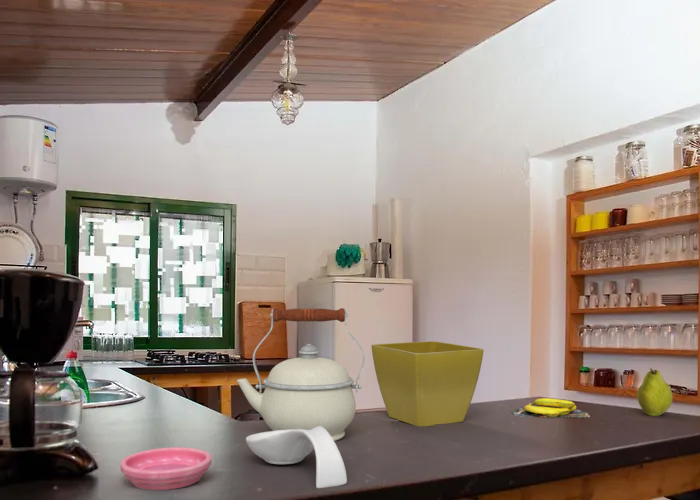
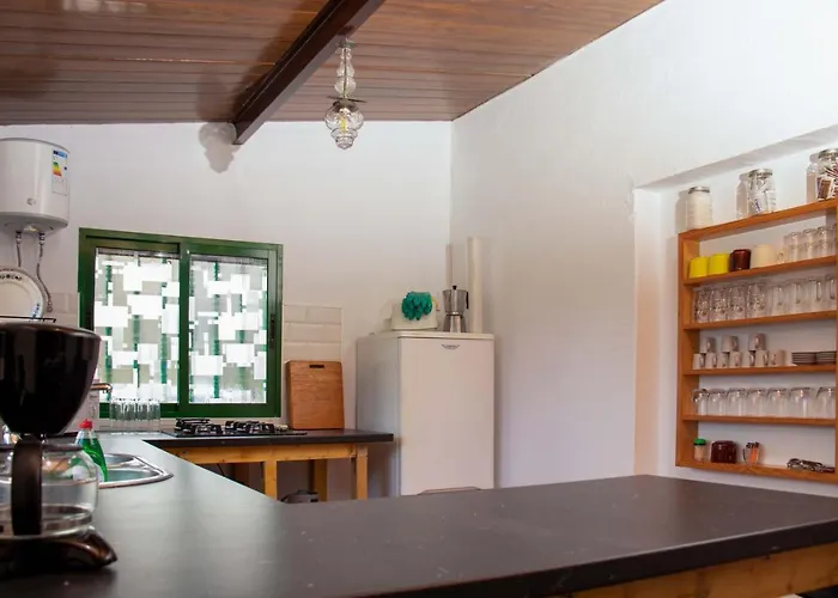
- saucer (166, 469)
- flower pot (426, 383)
- spoon rest (298, 444)
- banana (550, 405)
- kettle (300, 371)
- fruit (654, 391)
